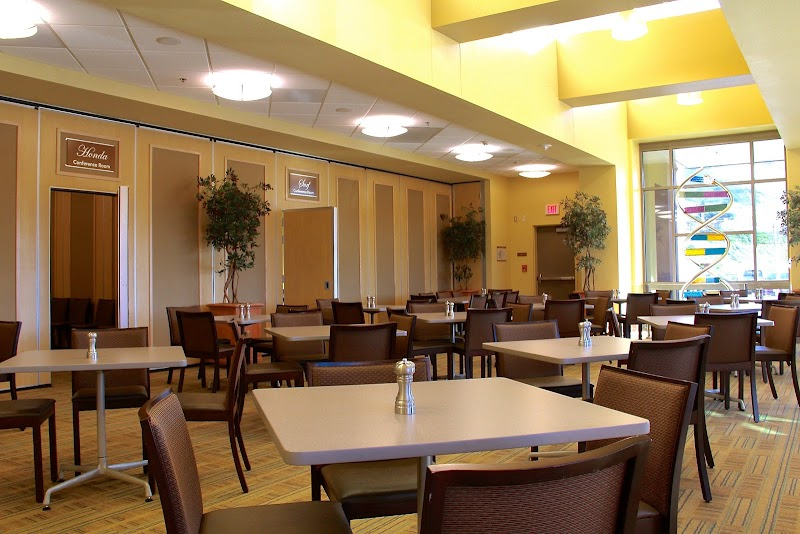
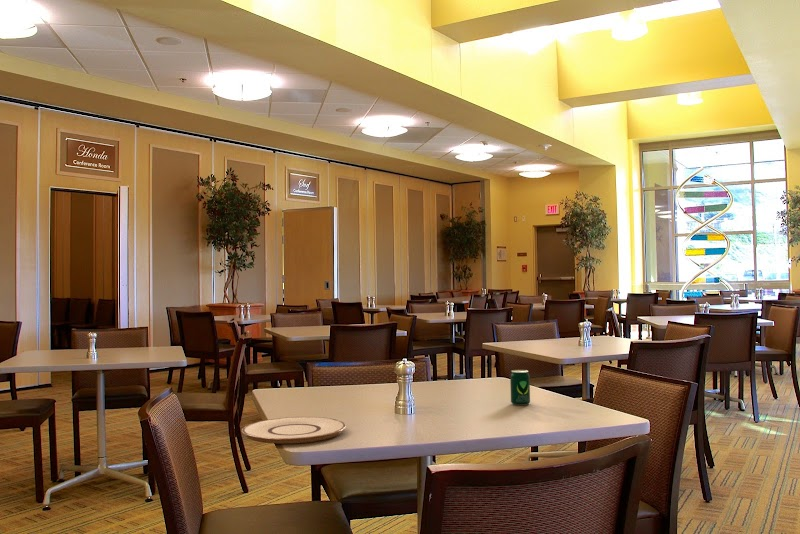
+ beverage can (520, 387)
+ plate (294, 429)
